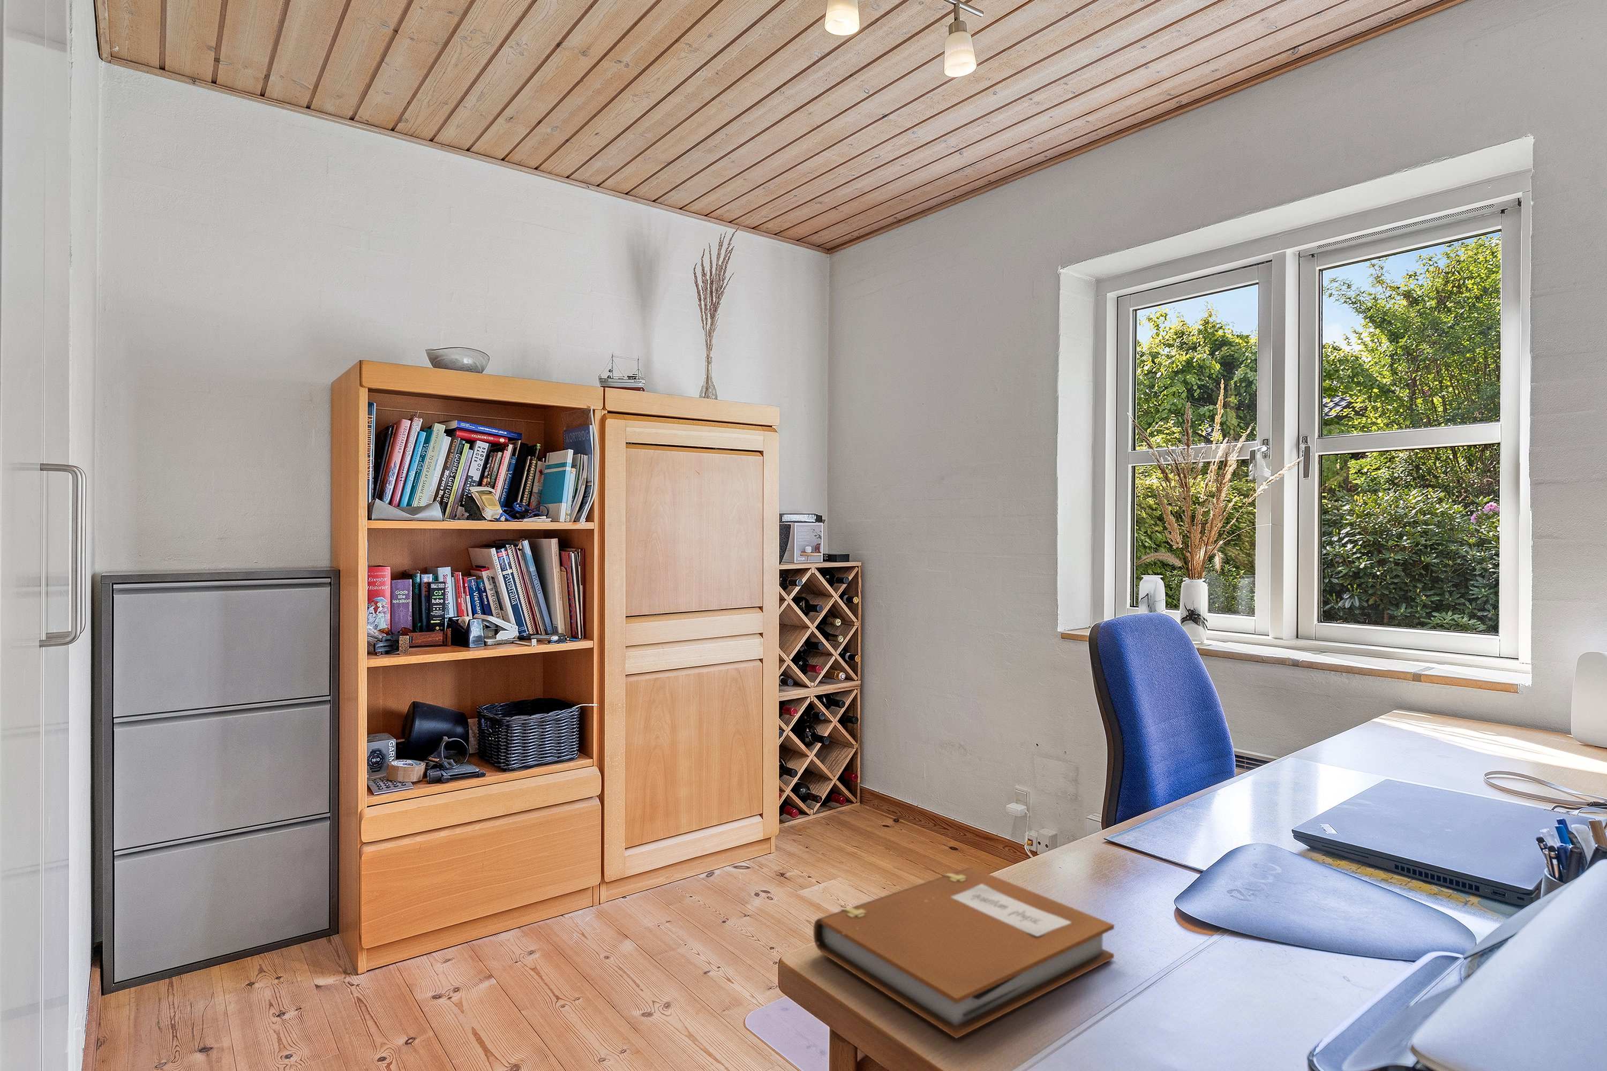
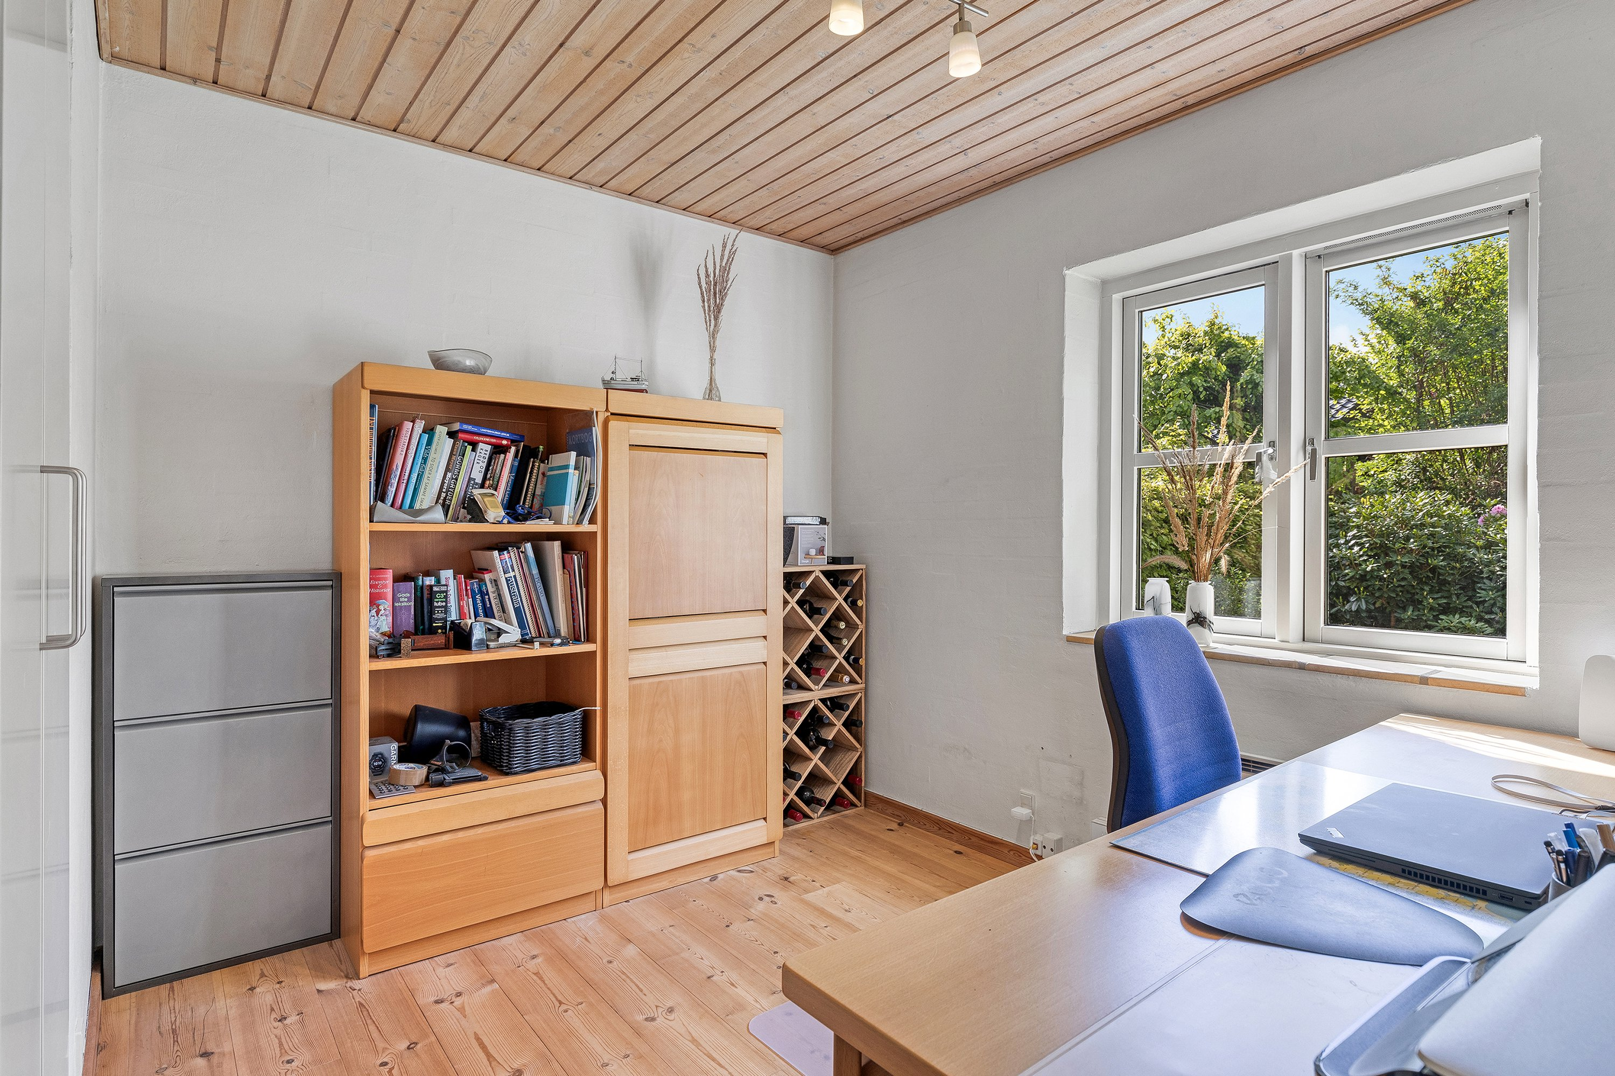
- notebook (965, 935)
